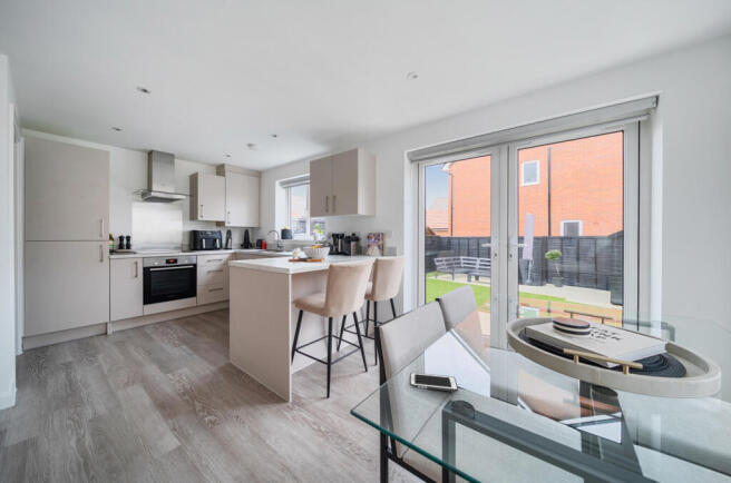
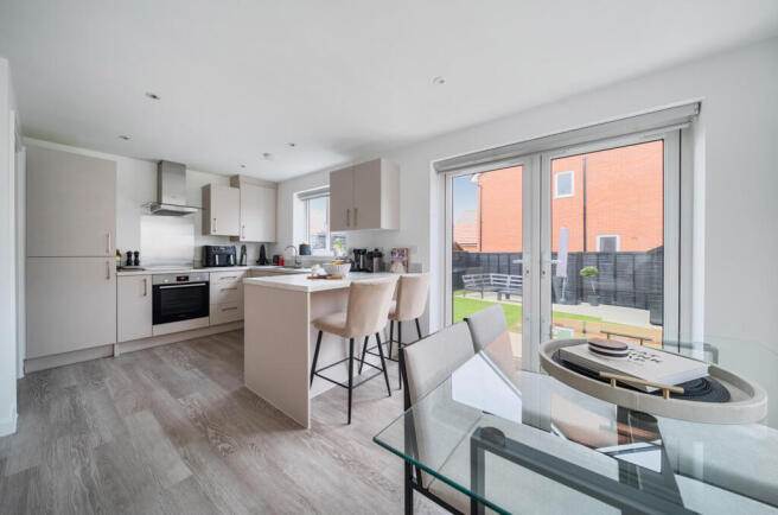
- cell phone (432, 382)
